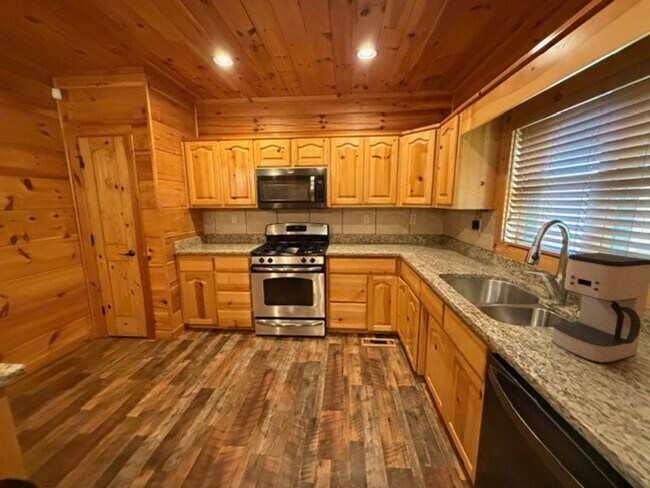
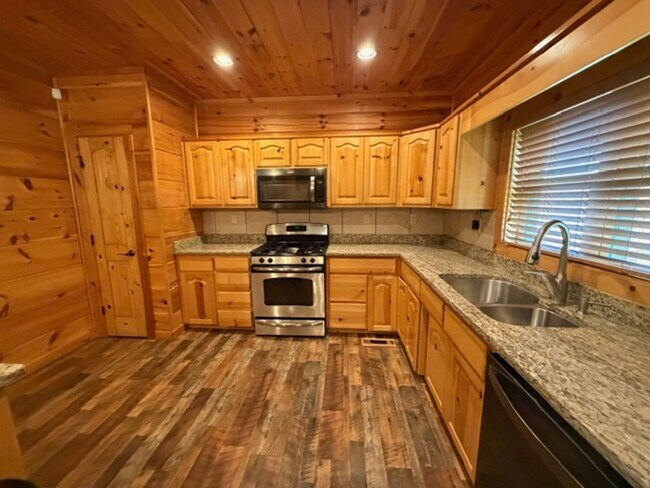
- coffee maker (602, 305)
